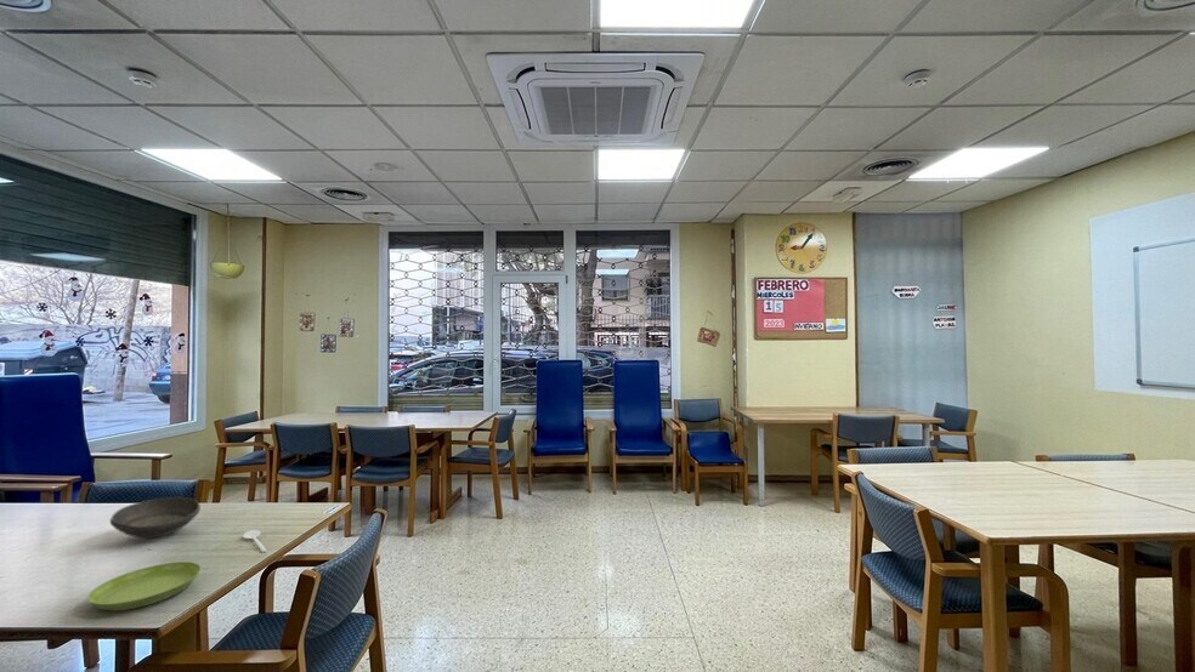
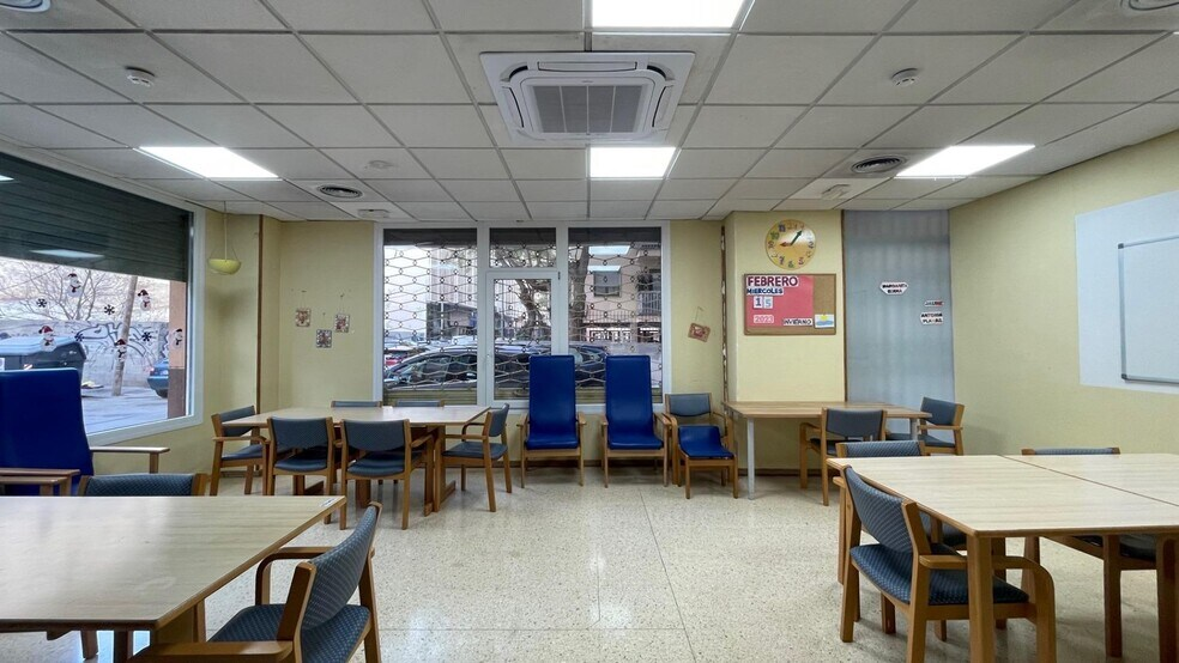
- saucer (147, 586)
- bowl (157, 519)
- stirrer (256, 540)
